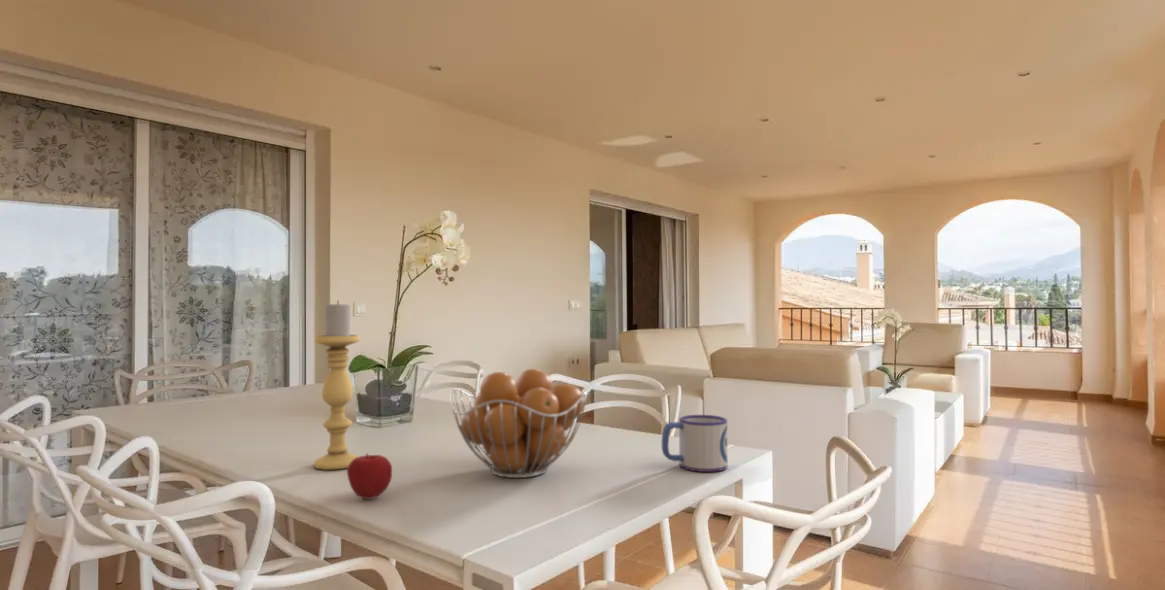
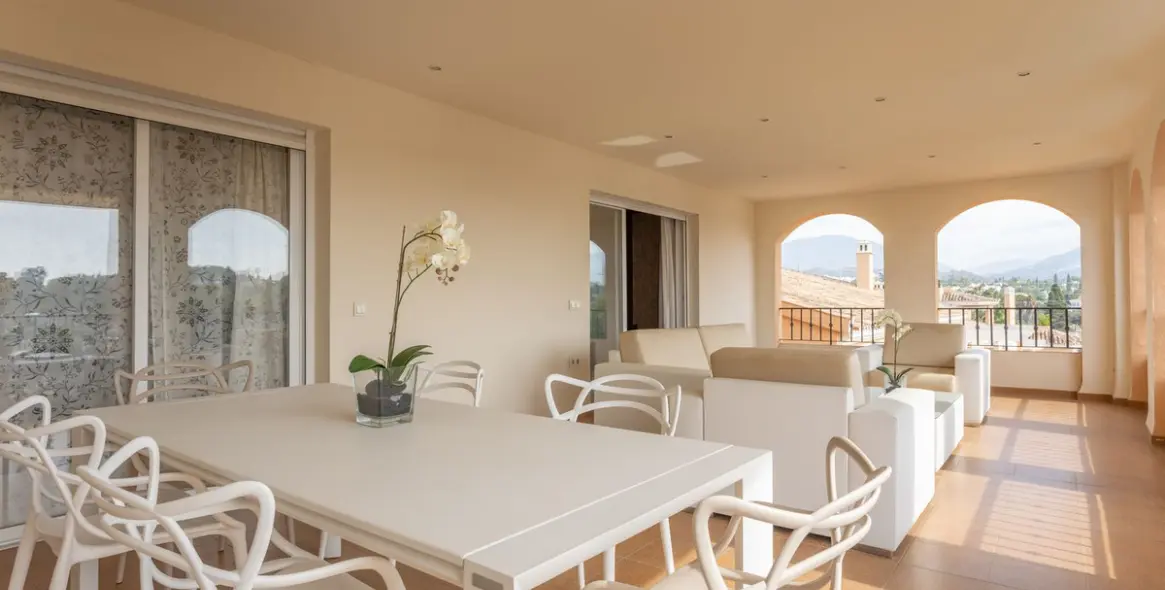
- mug (694, 442)
- candle holder (337, 382)
- apple (369, 475)
- fruit basket (519, 420)
